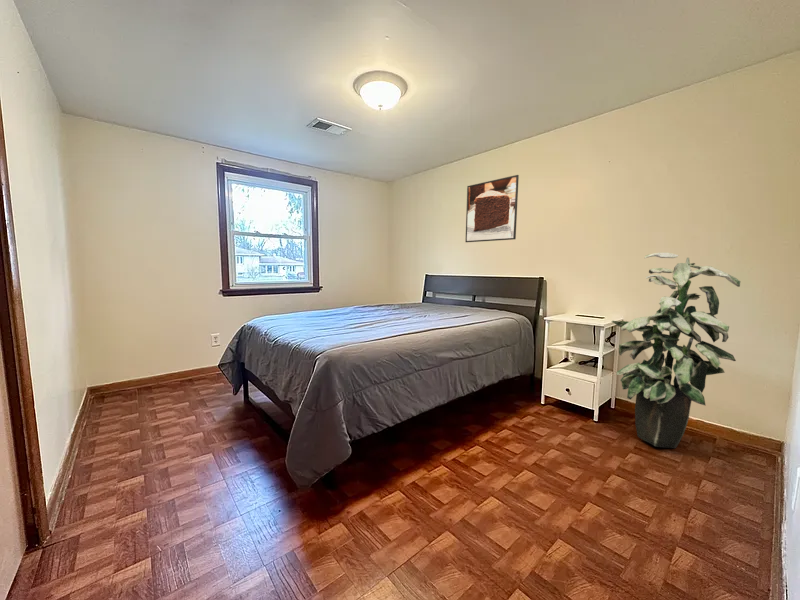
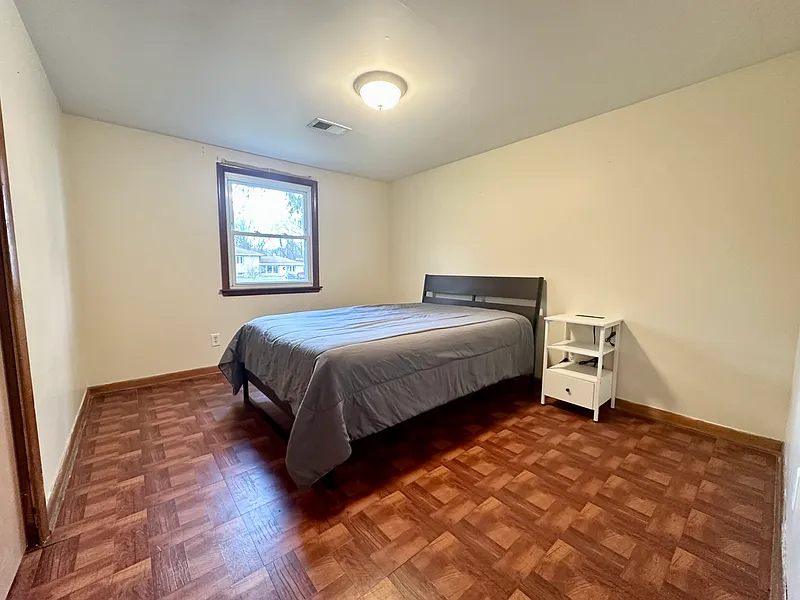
- indoor plant (665, 348)
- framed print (490, 211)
